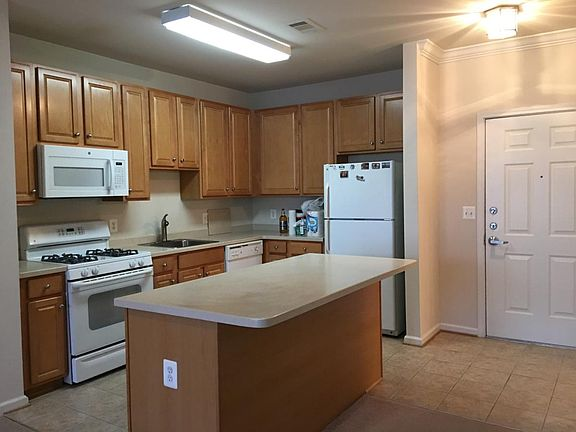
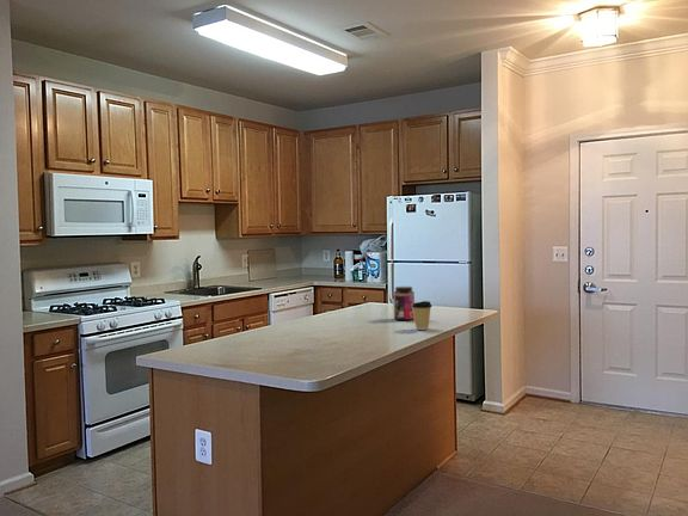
+ coffee cup (422, 315)
+ jar (404, 302)
